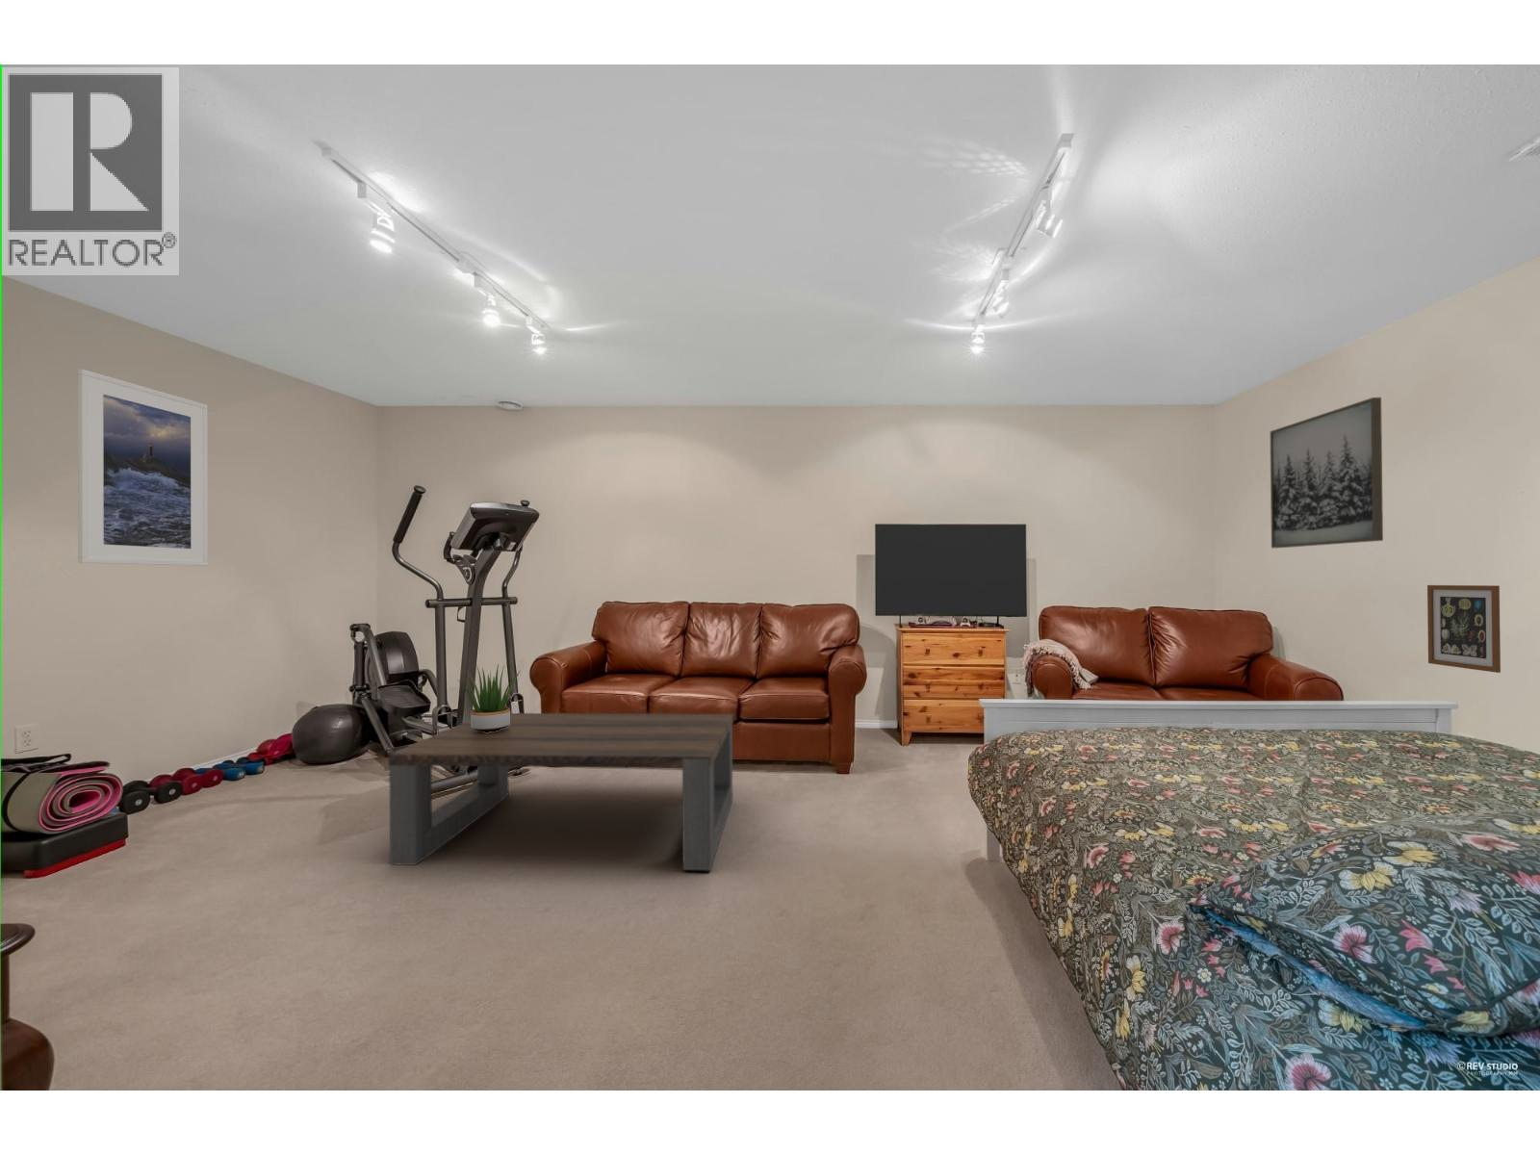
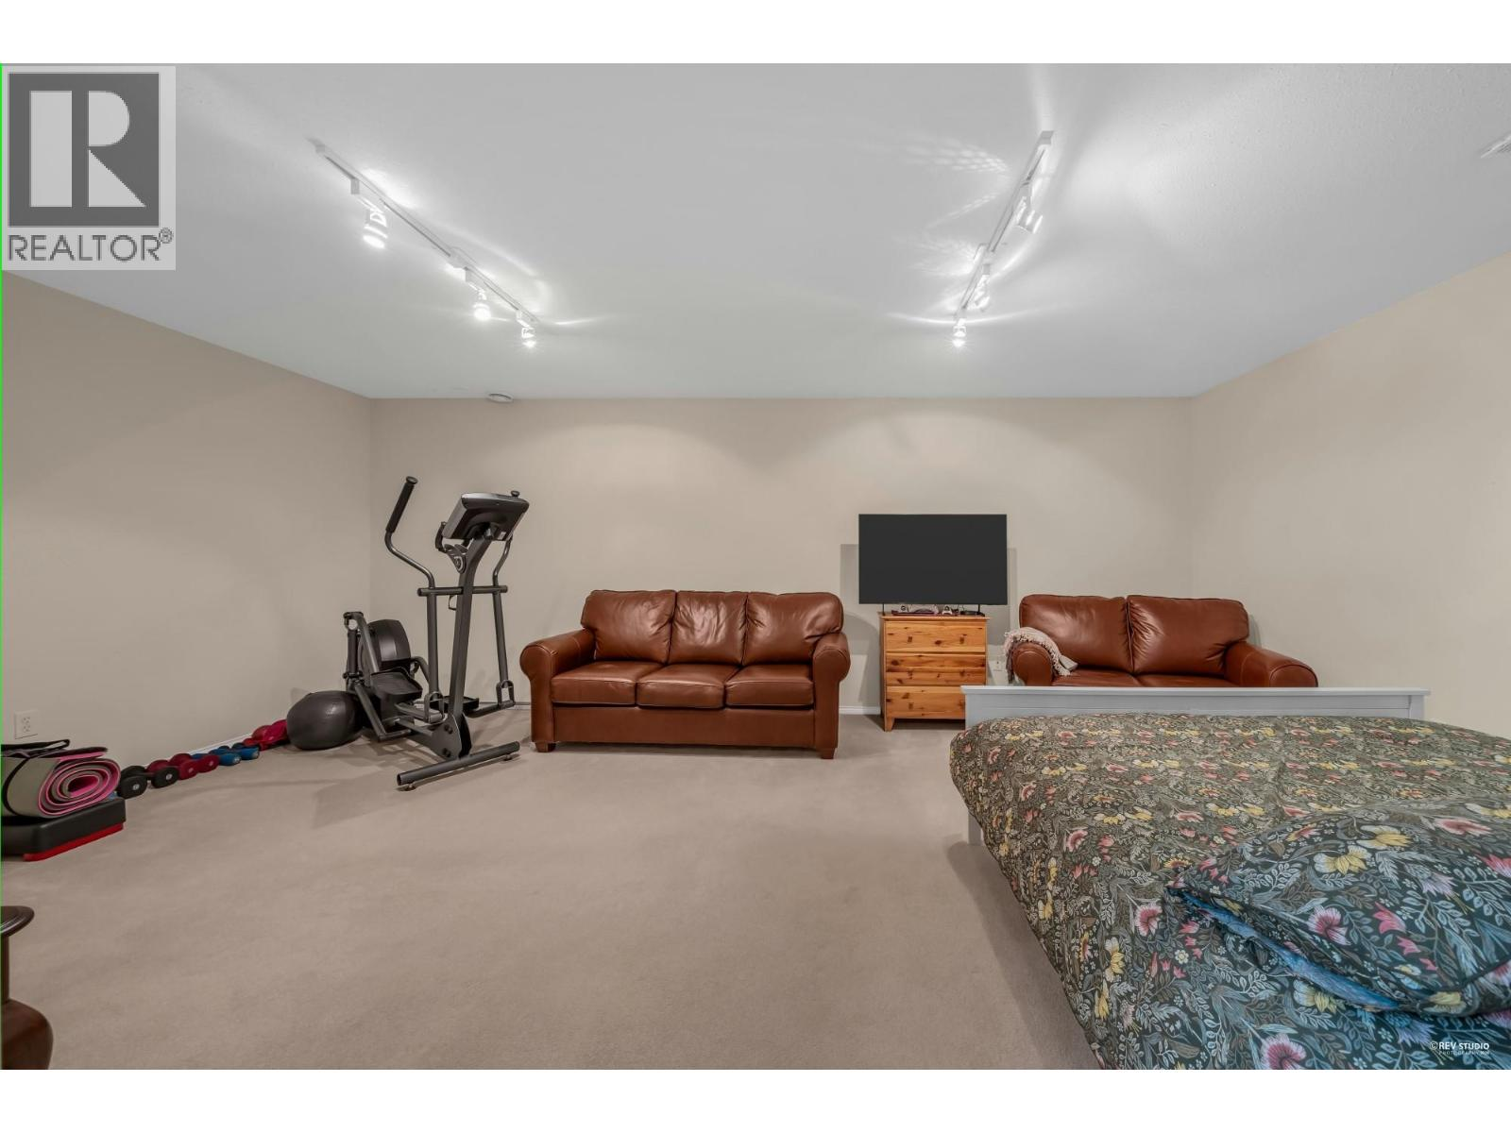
- wall art (1321, 480)
- potted plant (490, 696)
- coffee table (582, 766)
- wall art (1461, 626)
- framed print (148, 477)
